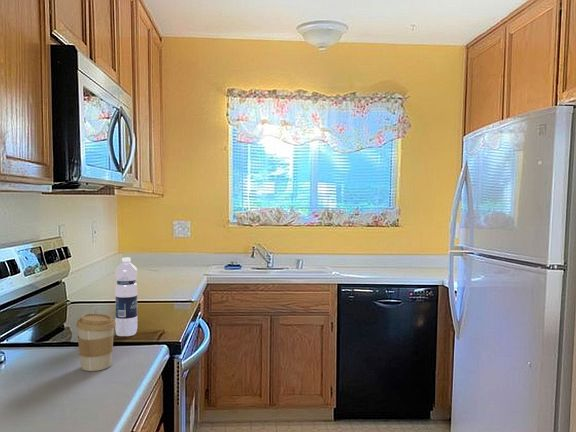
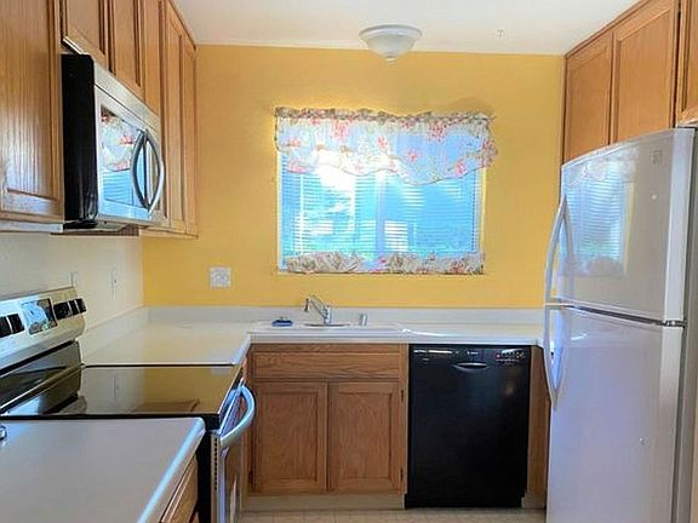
- coffee cup (96, 340)
- water bottle (126, 296)
